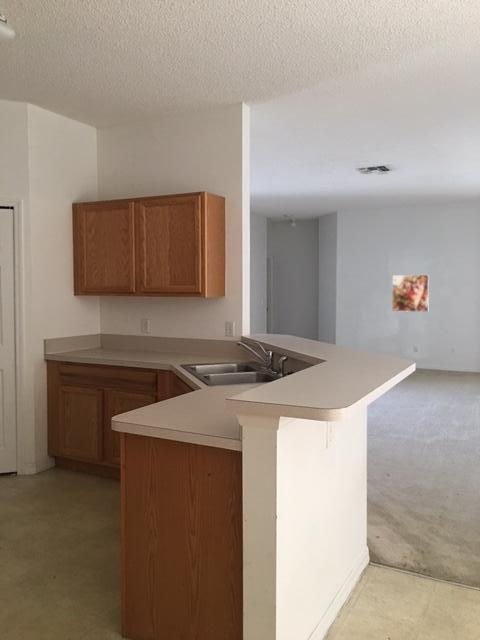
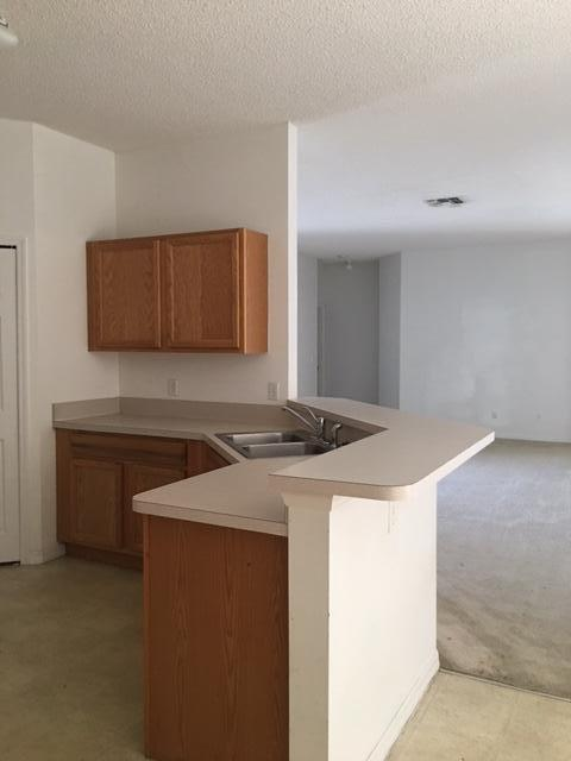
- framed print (410, 293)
